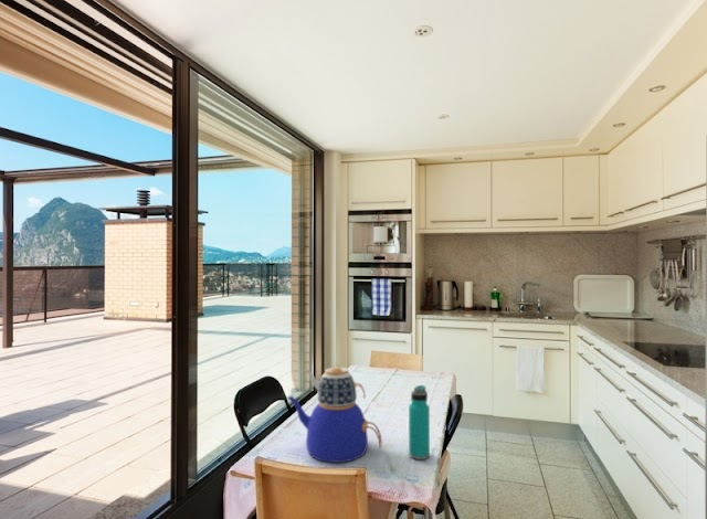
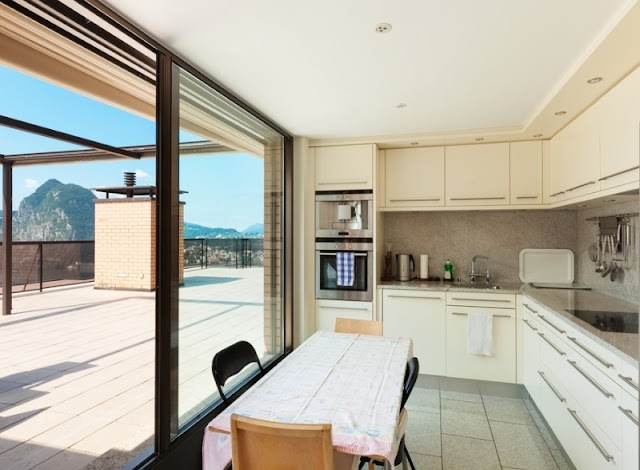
- teapot (335, 405)
- water bottle (419, 421)
